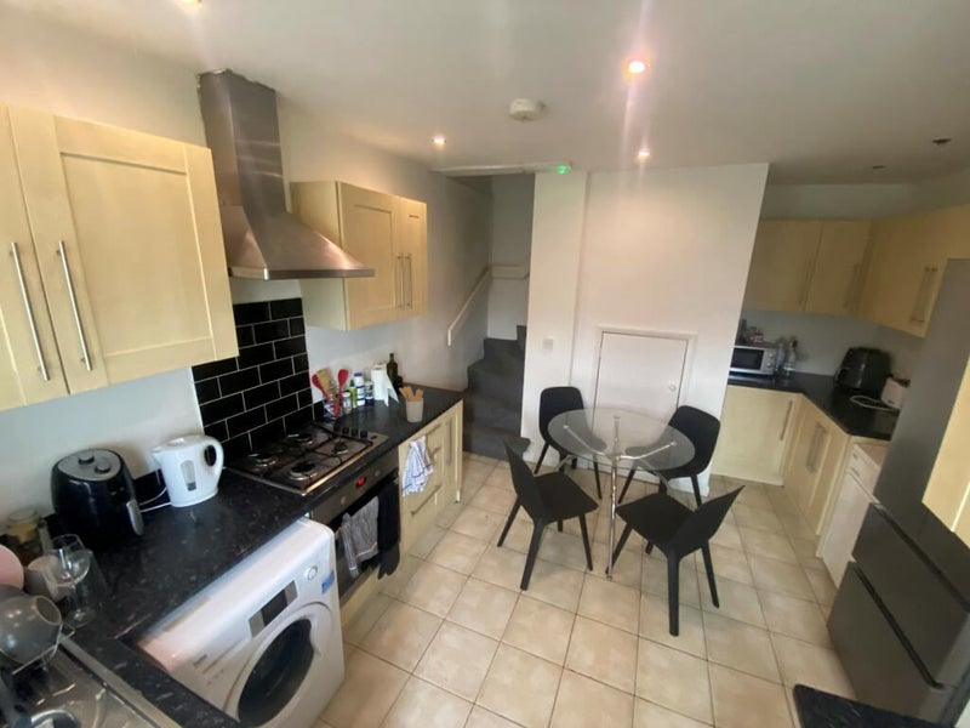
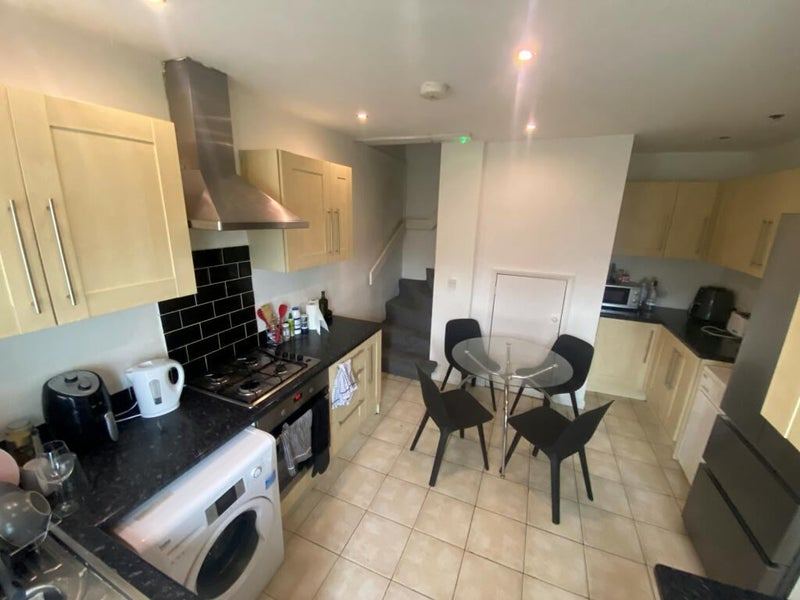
- utensil holder (411, 403)
